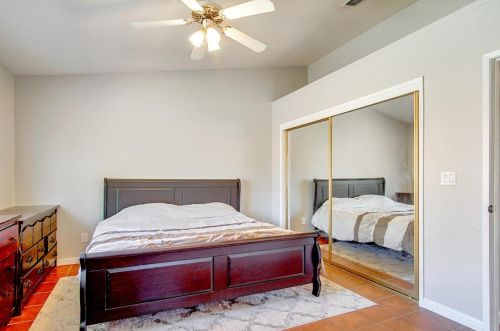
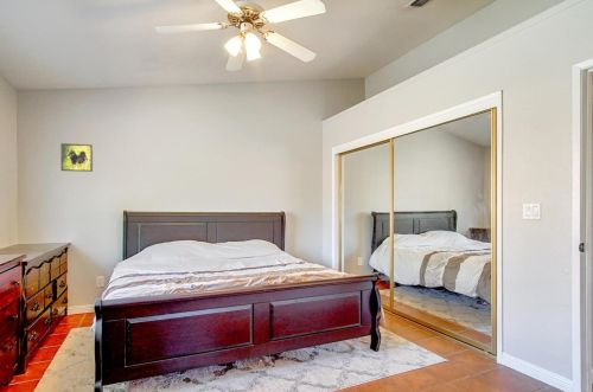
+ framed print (76, 158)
